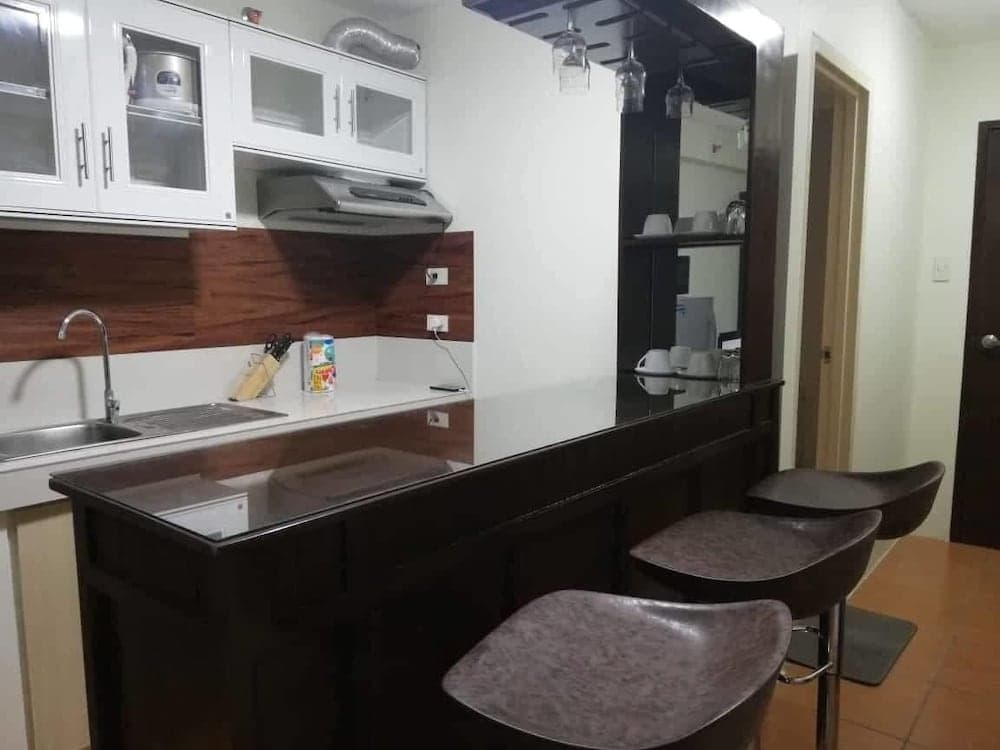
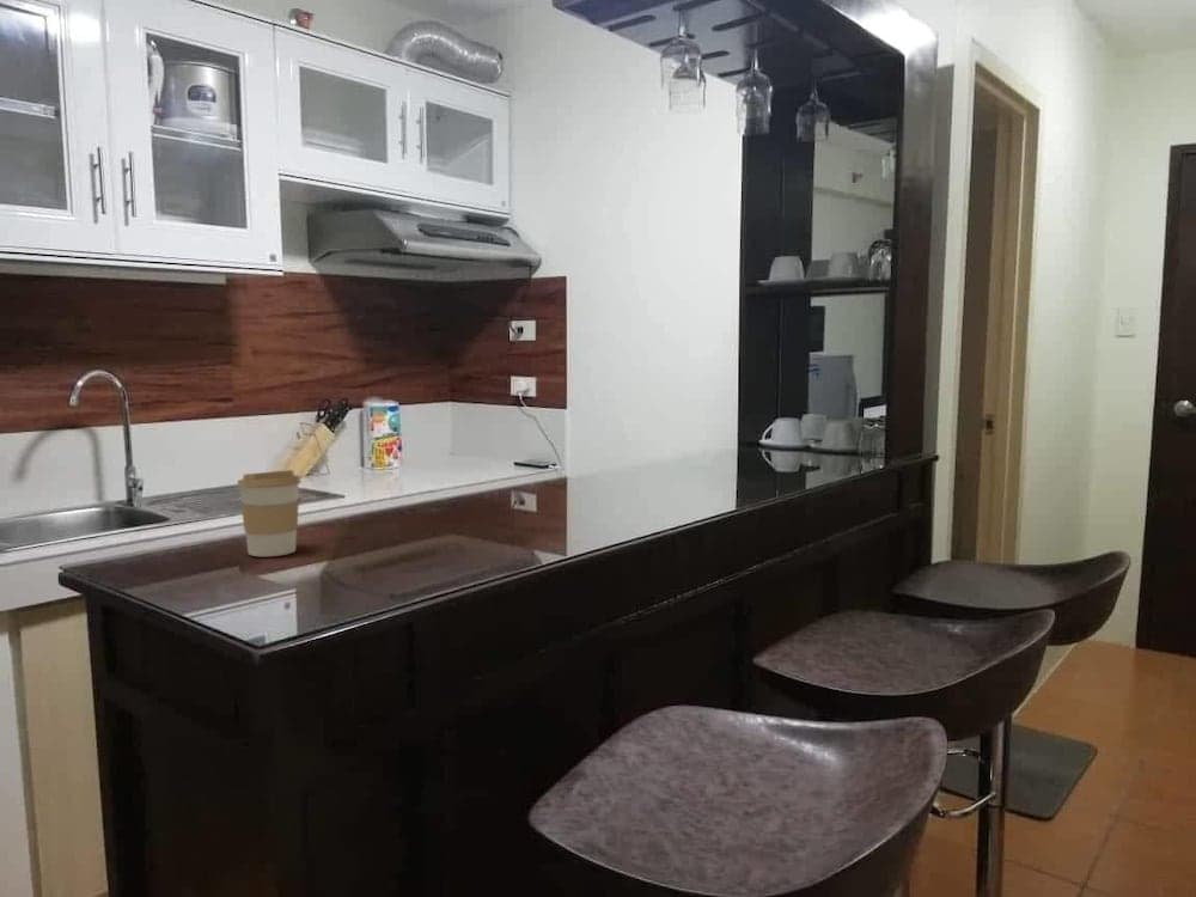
+ coffee cup (270, 509)
